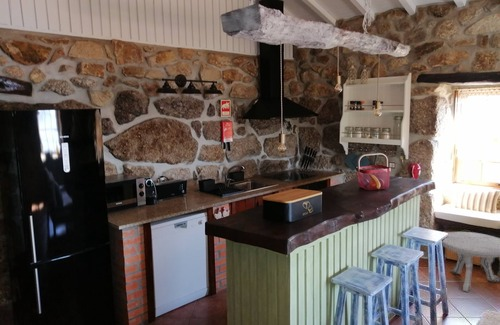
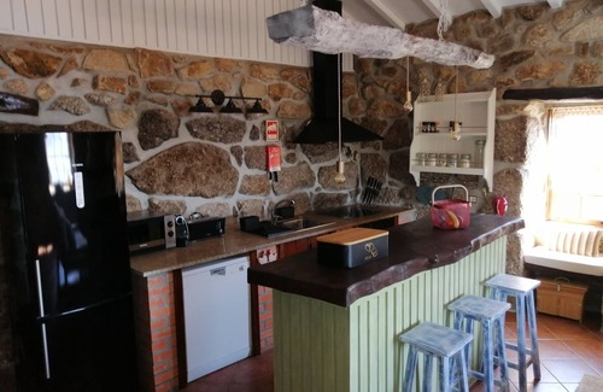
- side table (472, 261)
